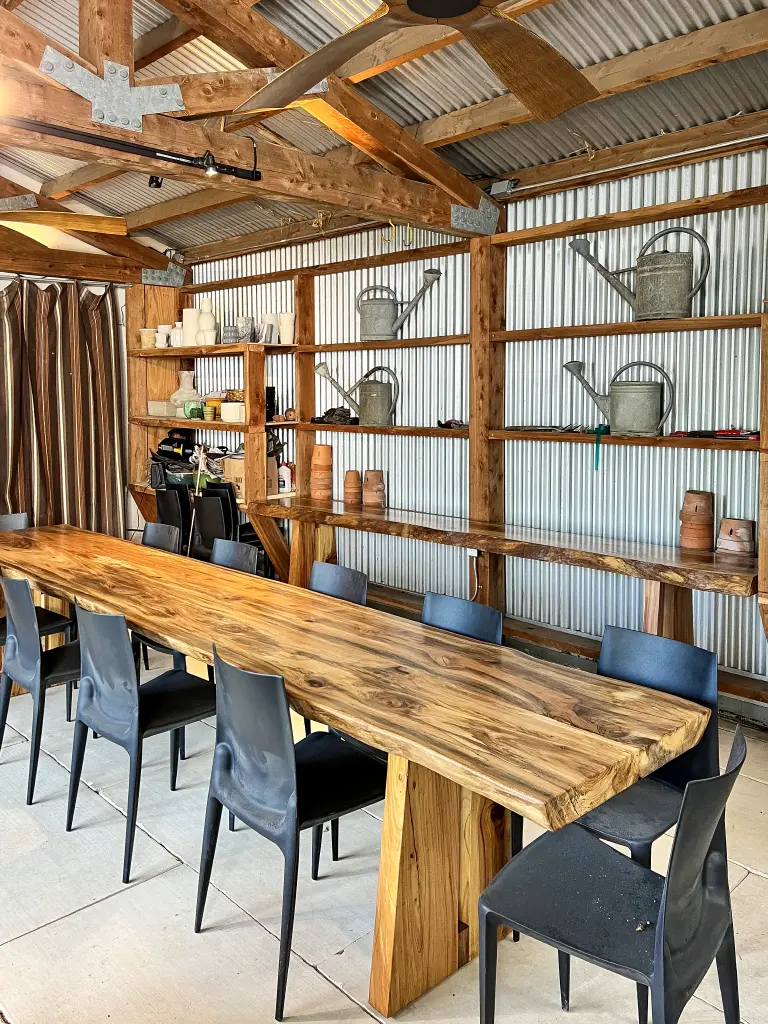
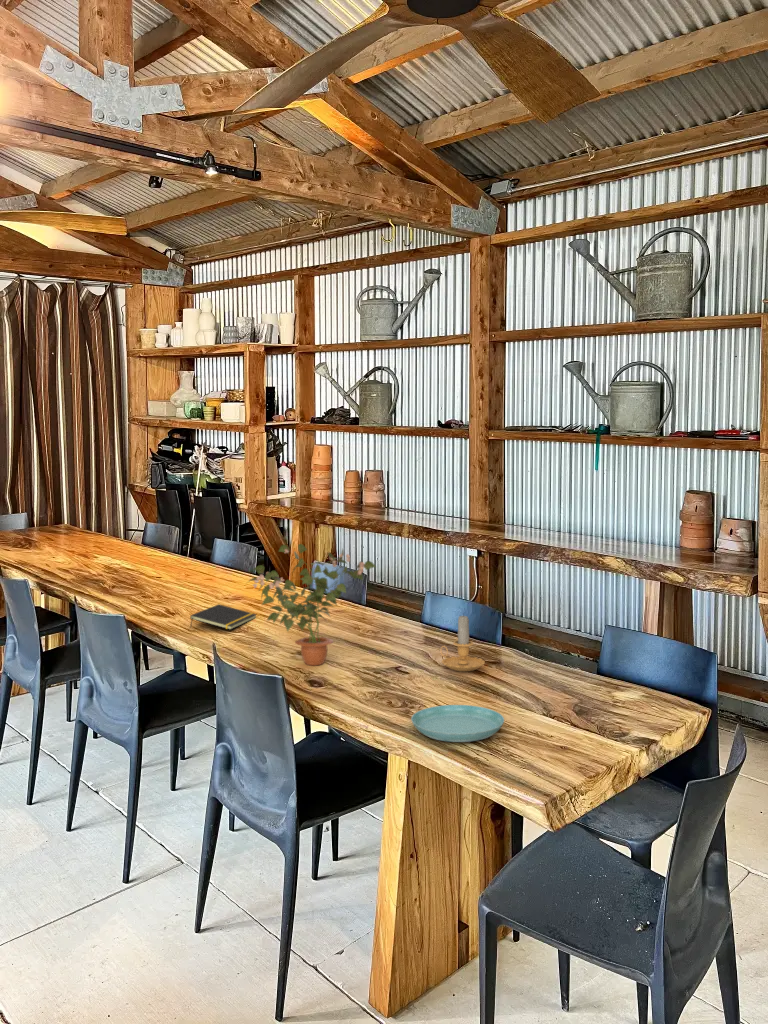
+ saucer (457, 724)
+ notepad (224, 616)
+ potted plant (312, 604)
+ candle (459, 640)
